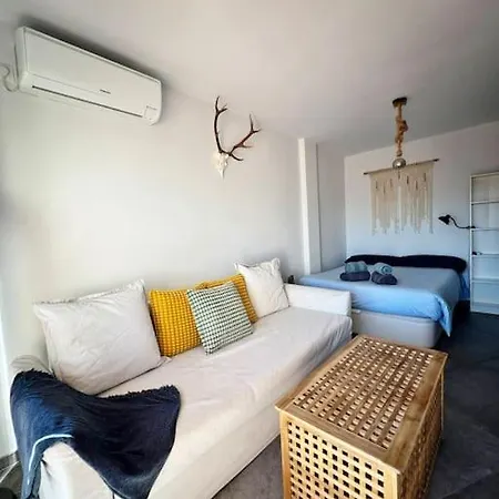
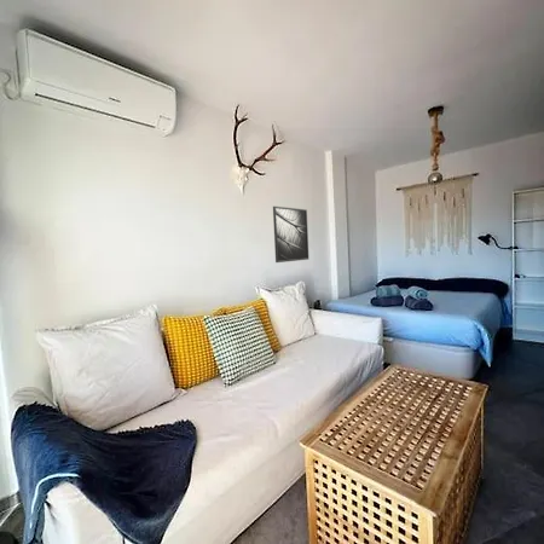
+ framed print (291, 235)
